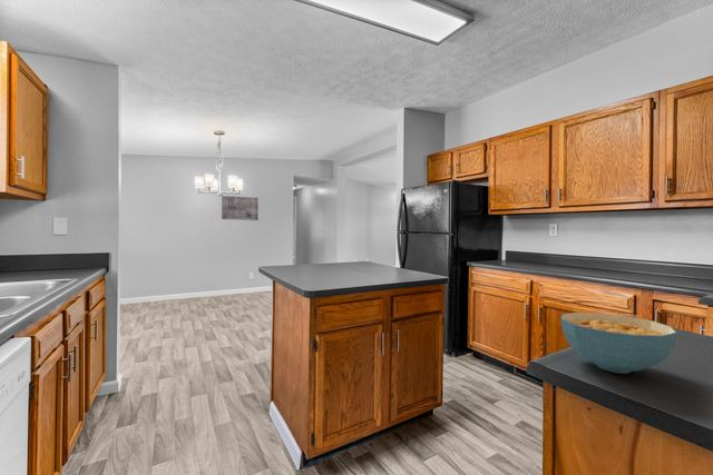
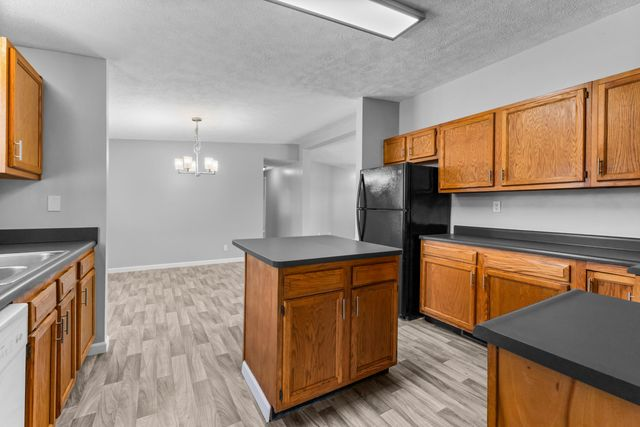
- cereal bowl (613, 345)
- wall art (240, 208)
